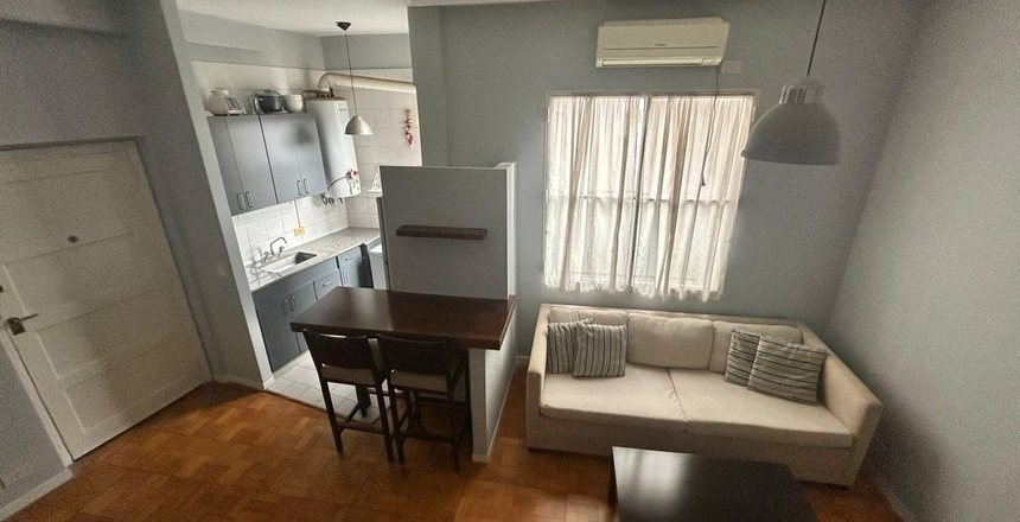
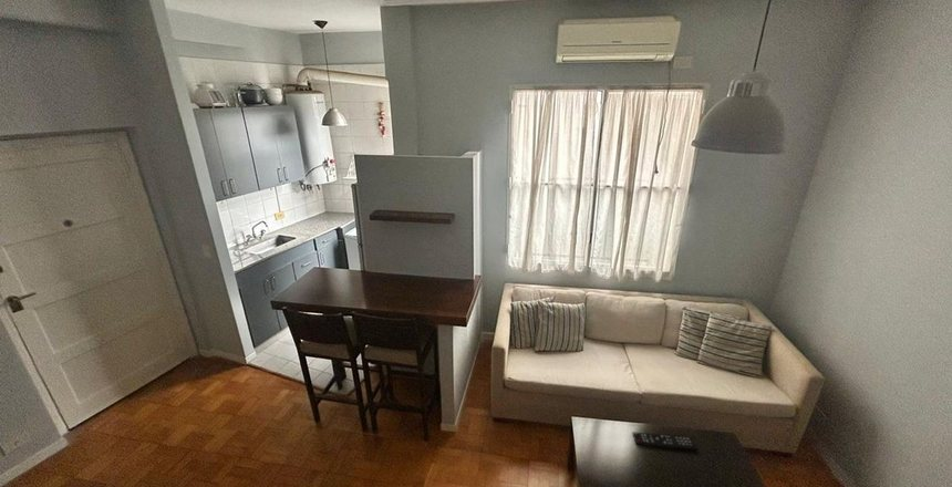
+ remote control (663, 441)
